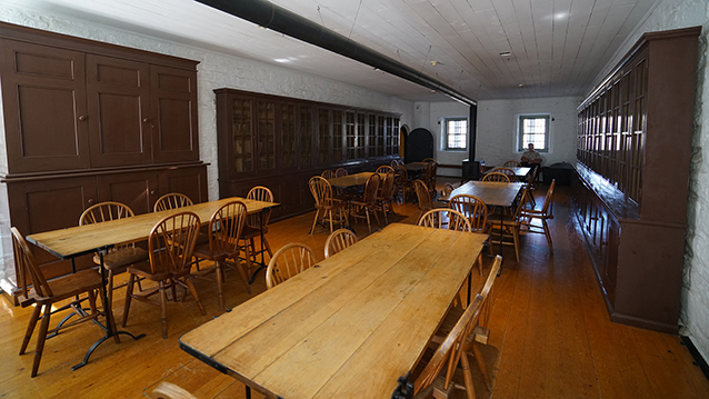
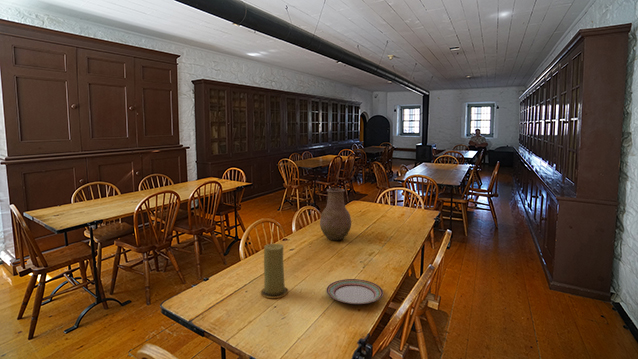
+ candle (274, 268)
+ plate (354, 292)
+ vase (335, 214)
